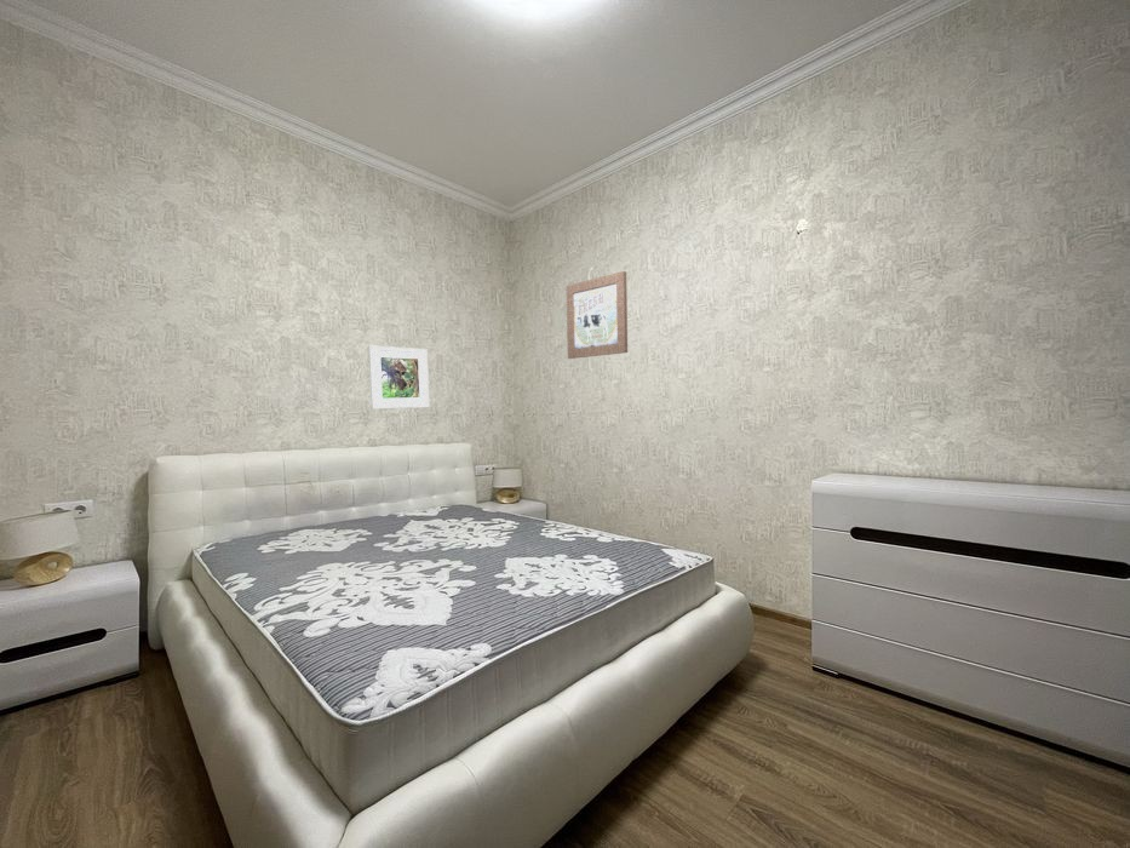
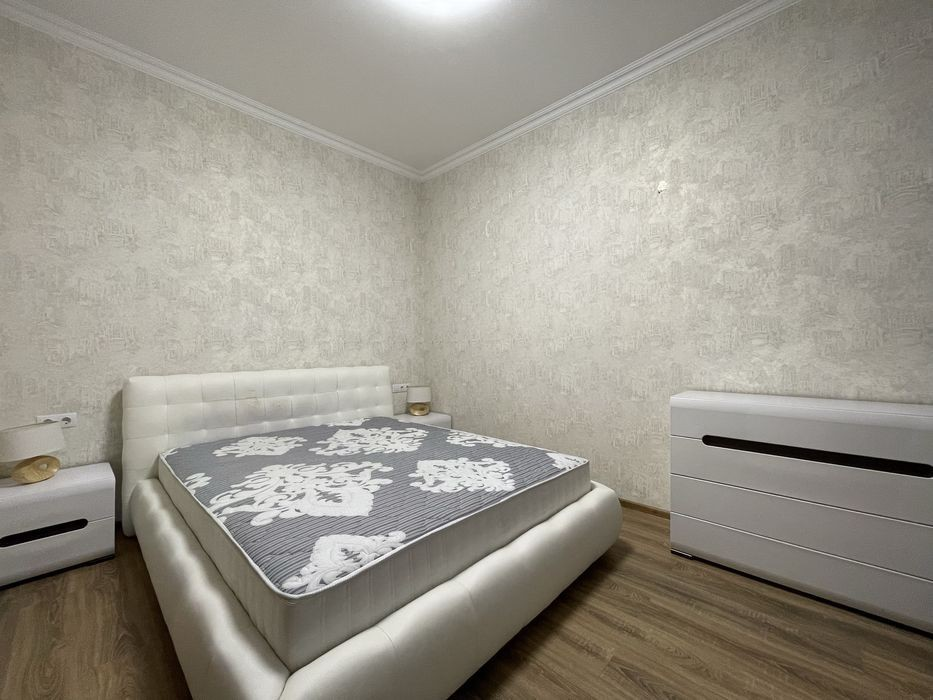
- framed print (400, 377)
- wall art (595, 317)
